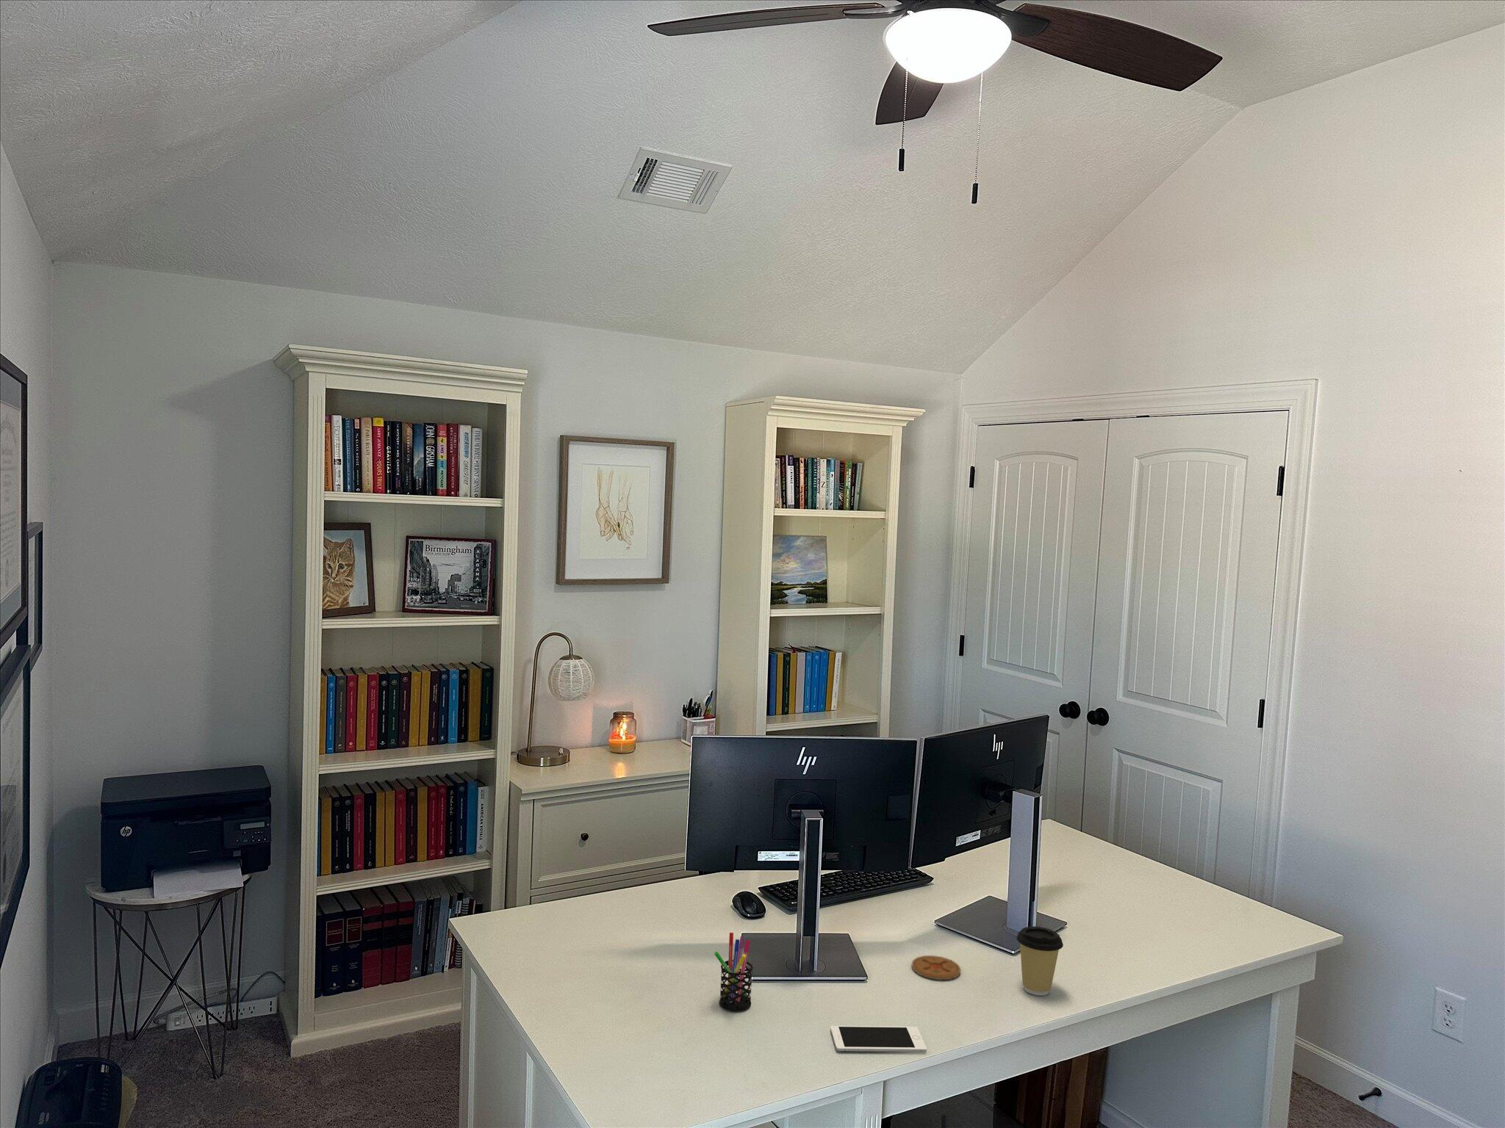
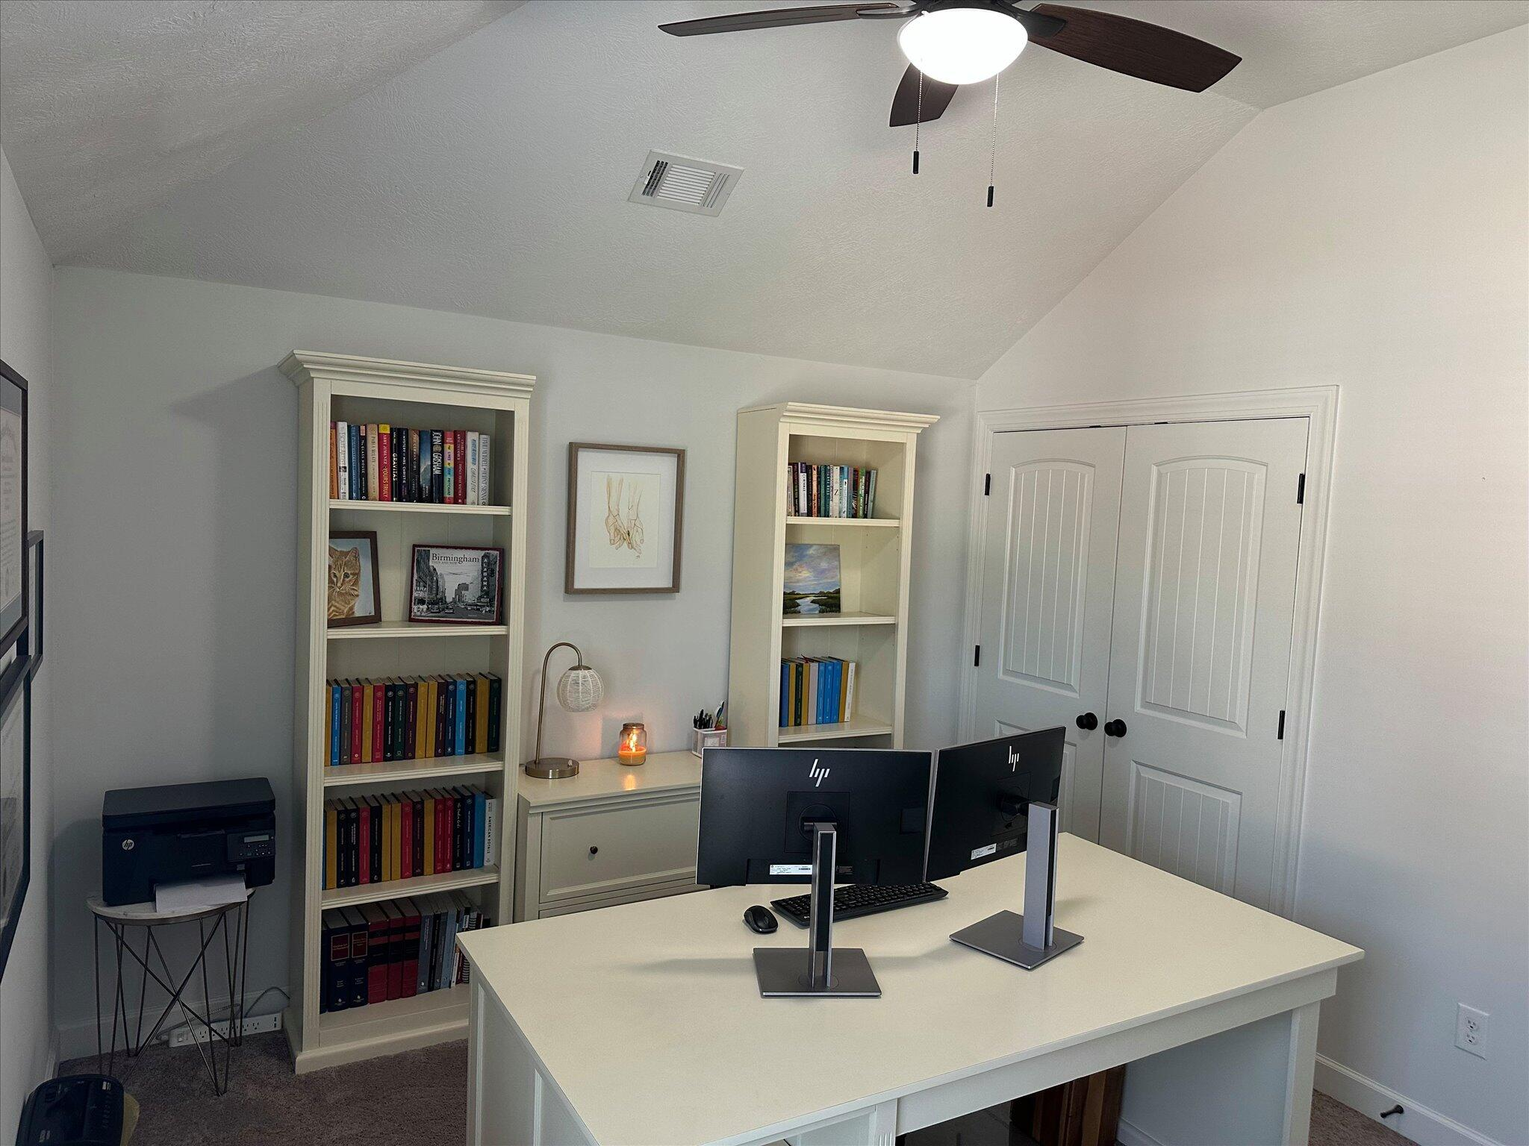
- coffee cup (1038, 961)
- cell phone (877, 1038)
- coaster (935, 967)
- pen holder (732, 970)
